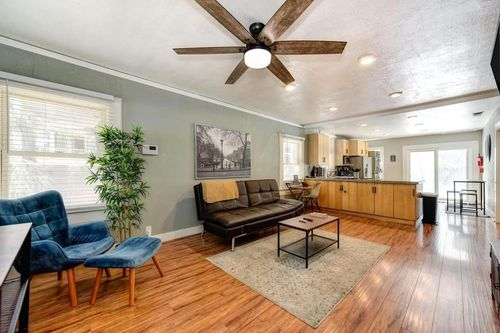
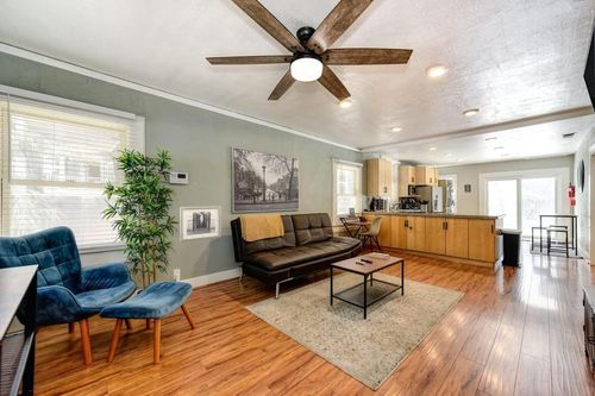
+ wall art (201, 222)
